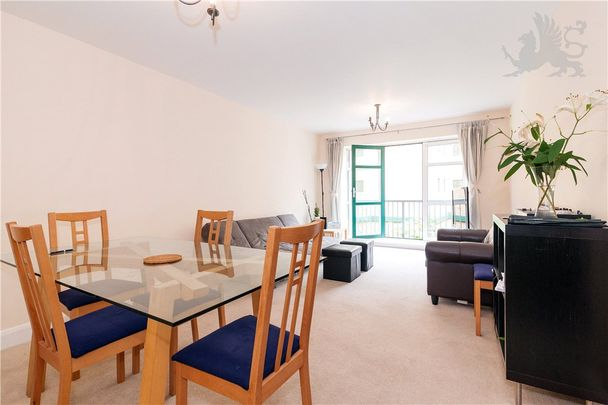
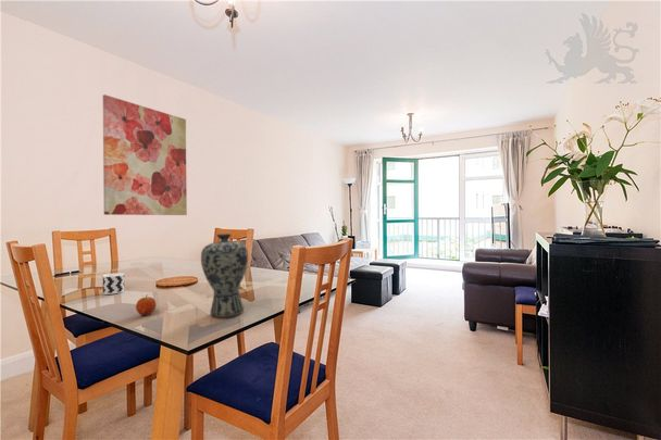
+ wall art (149, 161)
+ vase (225, 273)
+ cup (112, 282)
+ fruit (146, 304)
